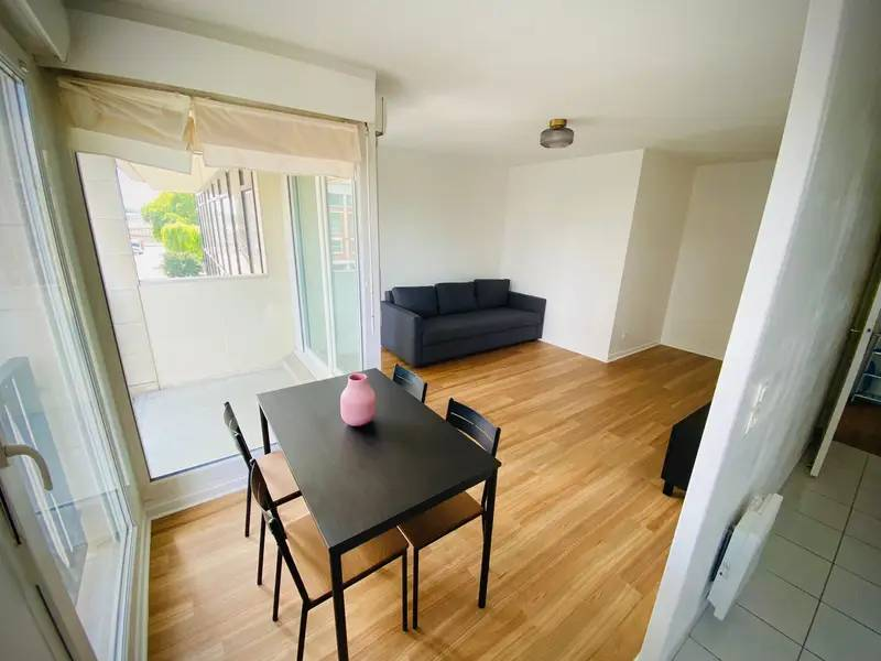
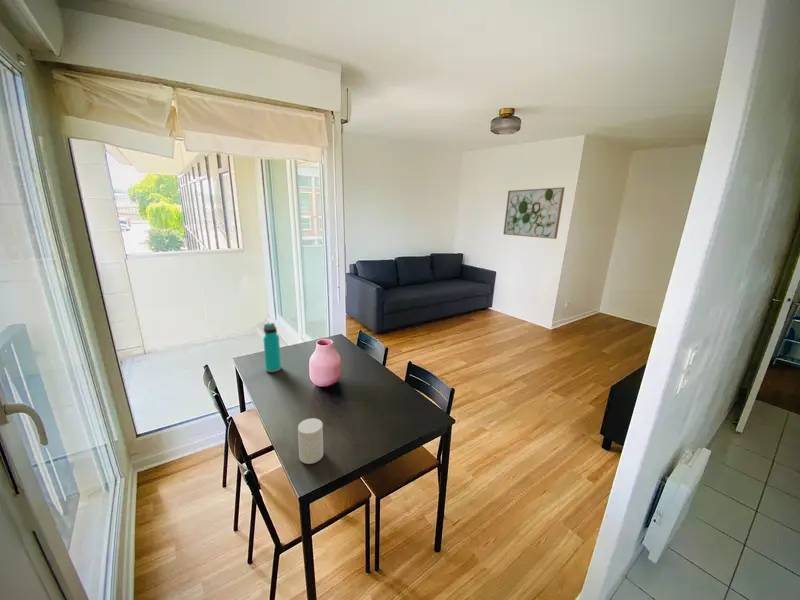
+ cup (310, 440)
+ wall art (530, 213)
+ water bottle (271, 346)
